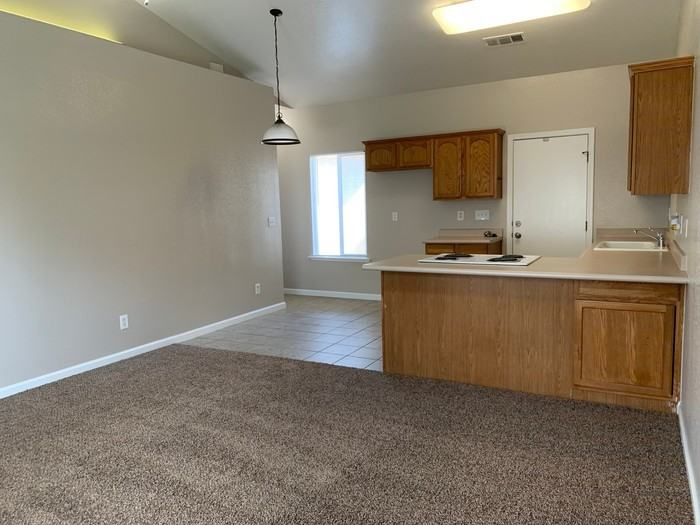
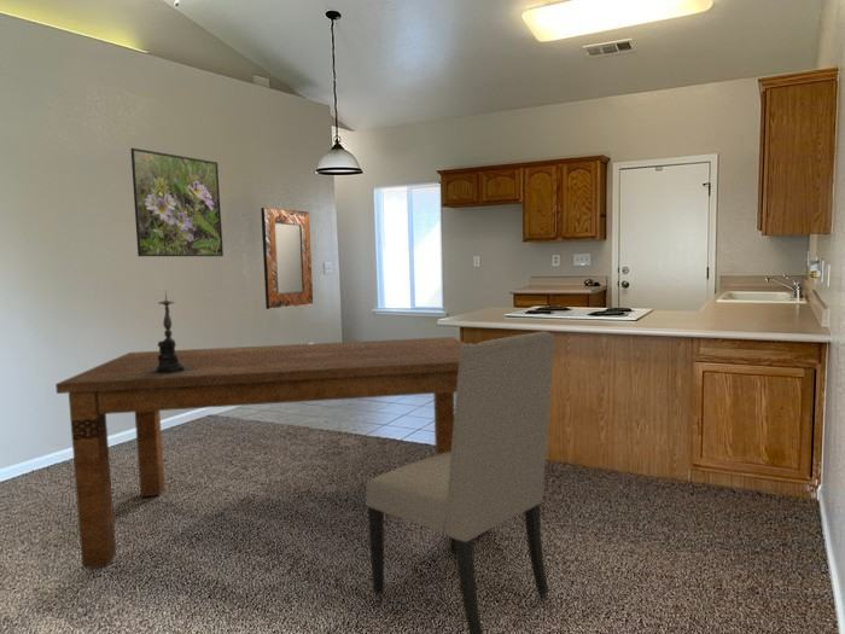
+ dining table (297, 401)
+ home mirror (289, 258)
+ chair (460, 465)
+ candle holder (167, 330)
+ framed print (180, 205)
